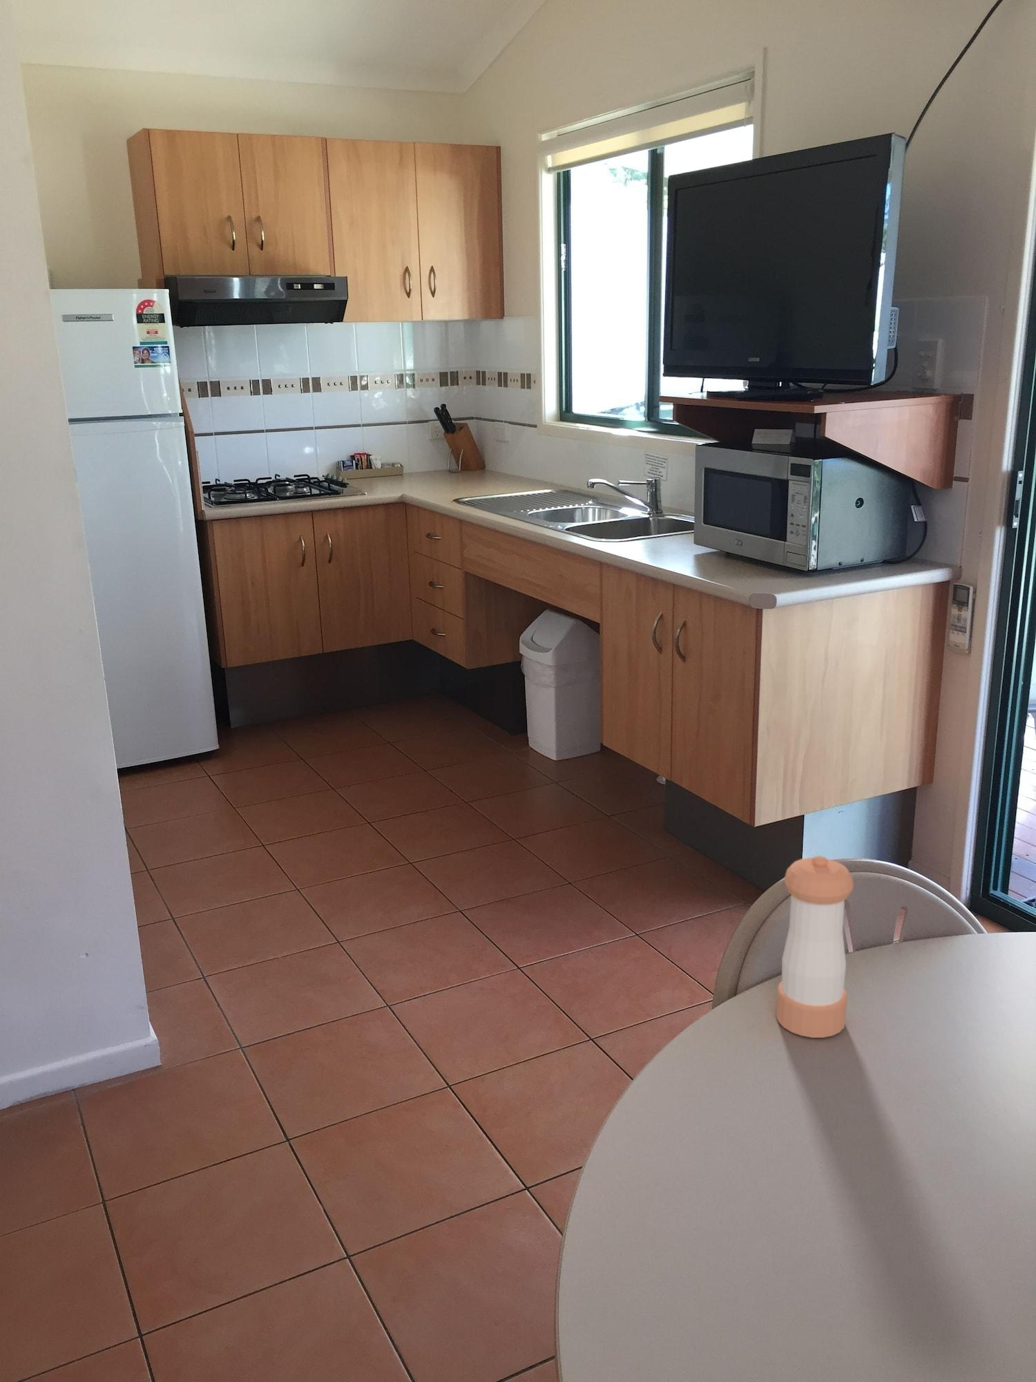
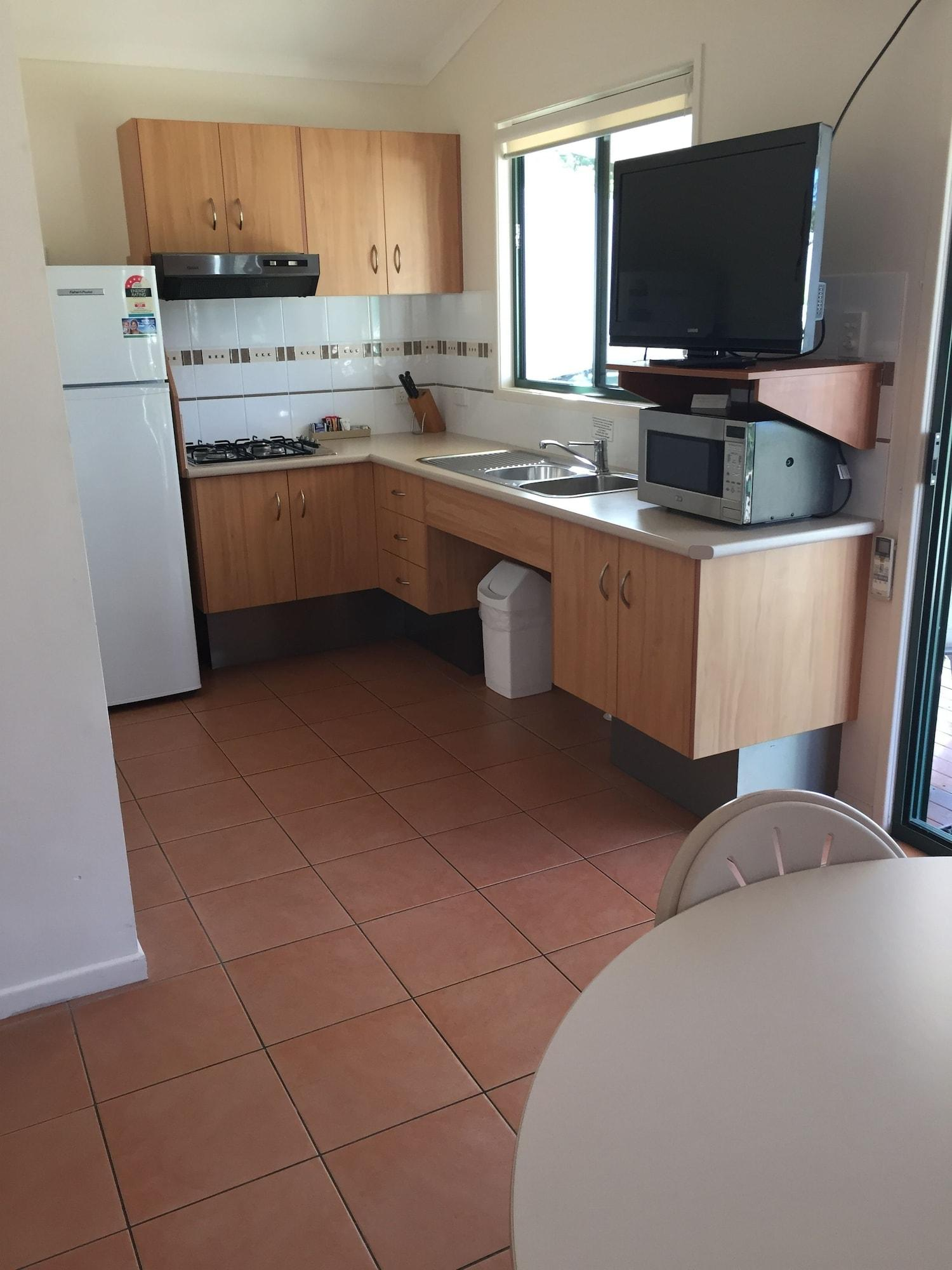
- pepper shaker (815, 940)
